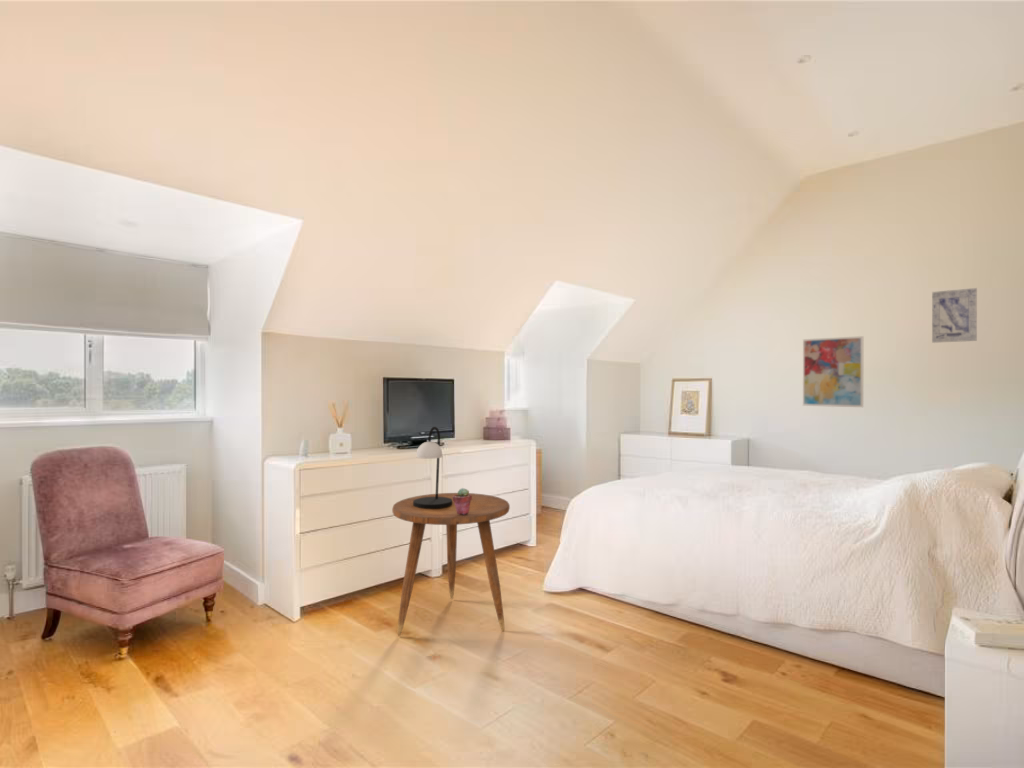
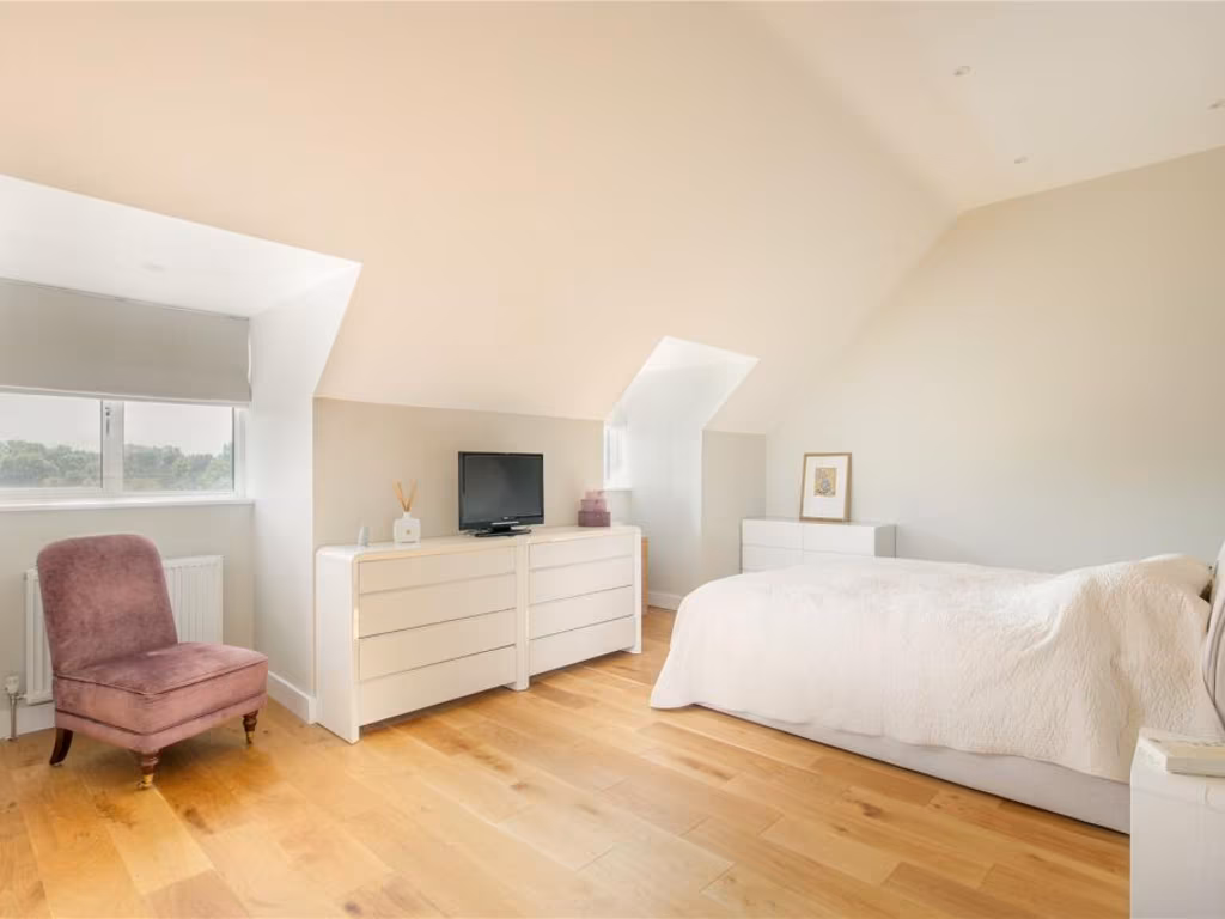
- wall art (832, 372)
- side table (451, 562)
- wall art (954, 315)
- potted succulent (462, 500)
- table lamp (437, 463)
